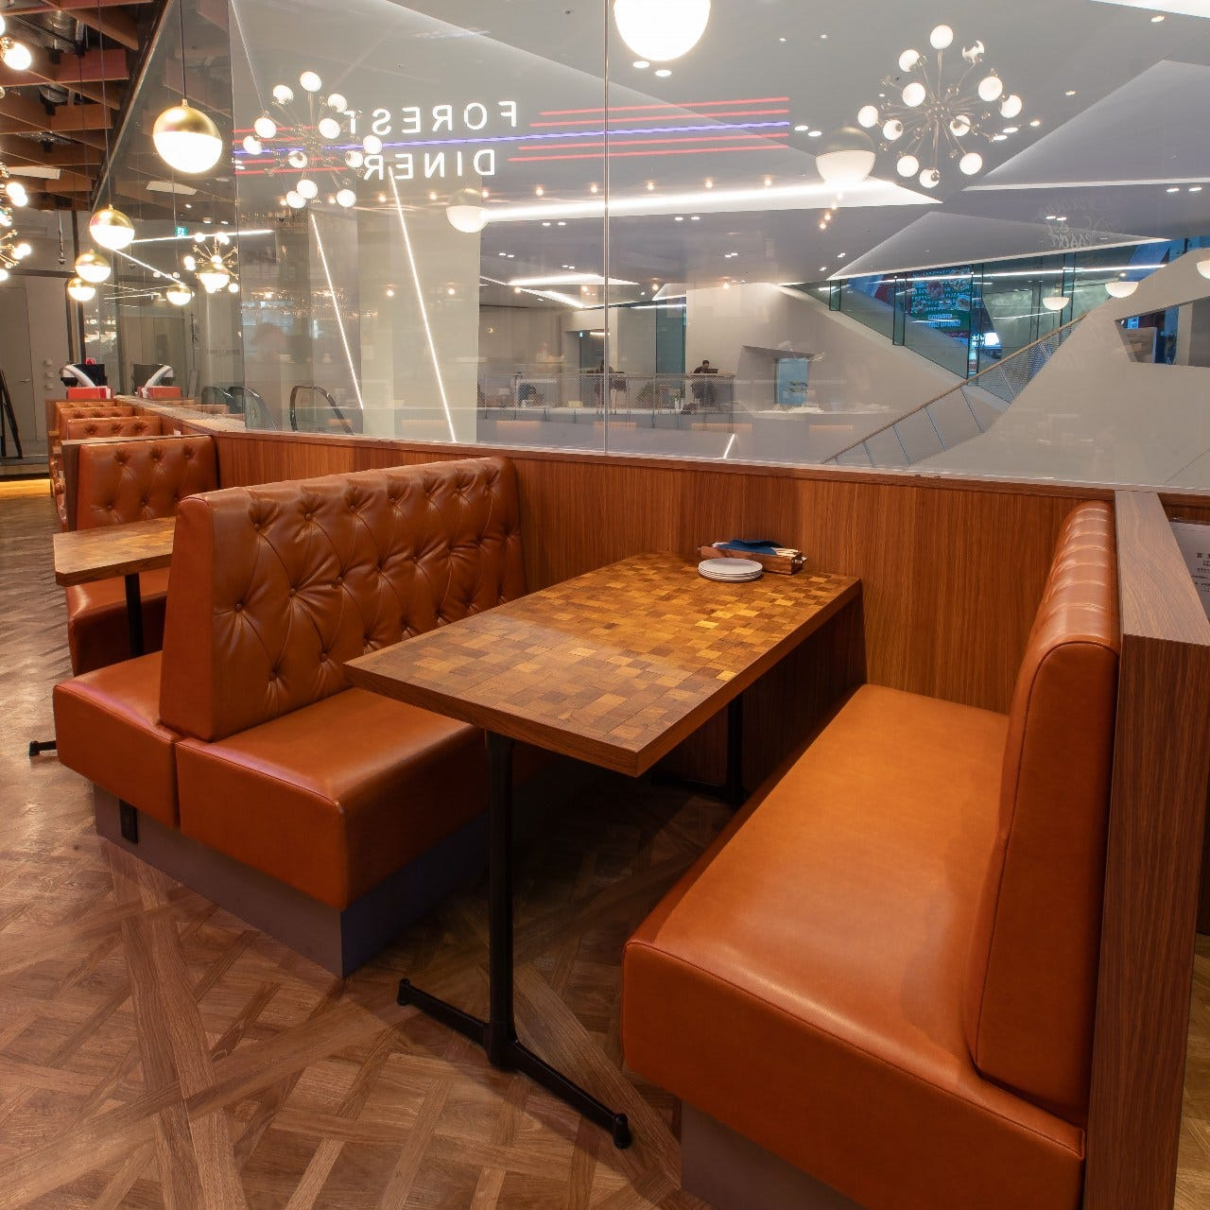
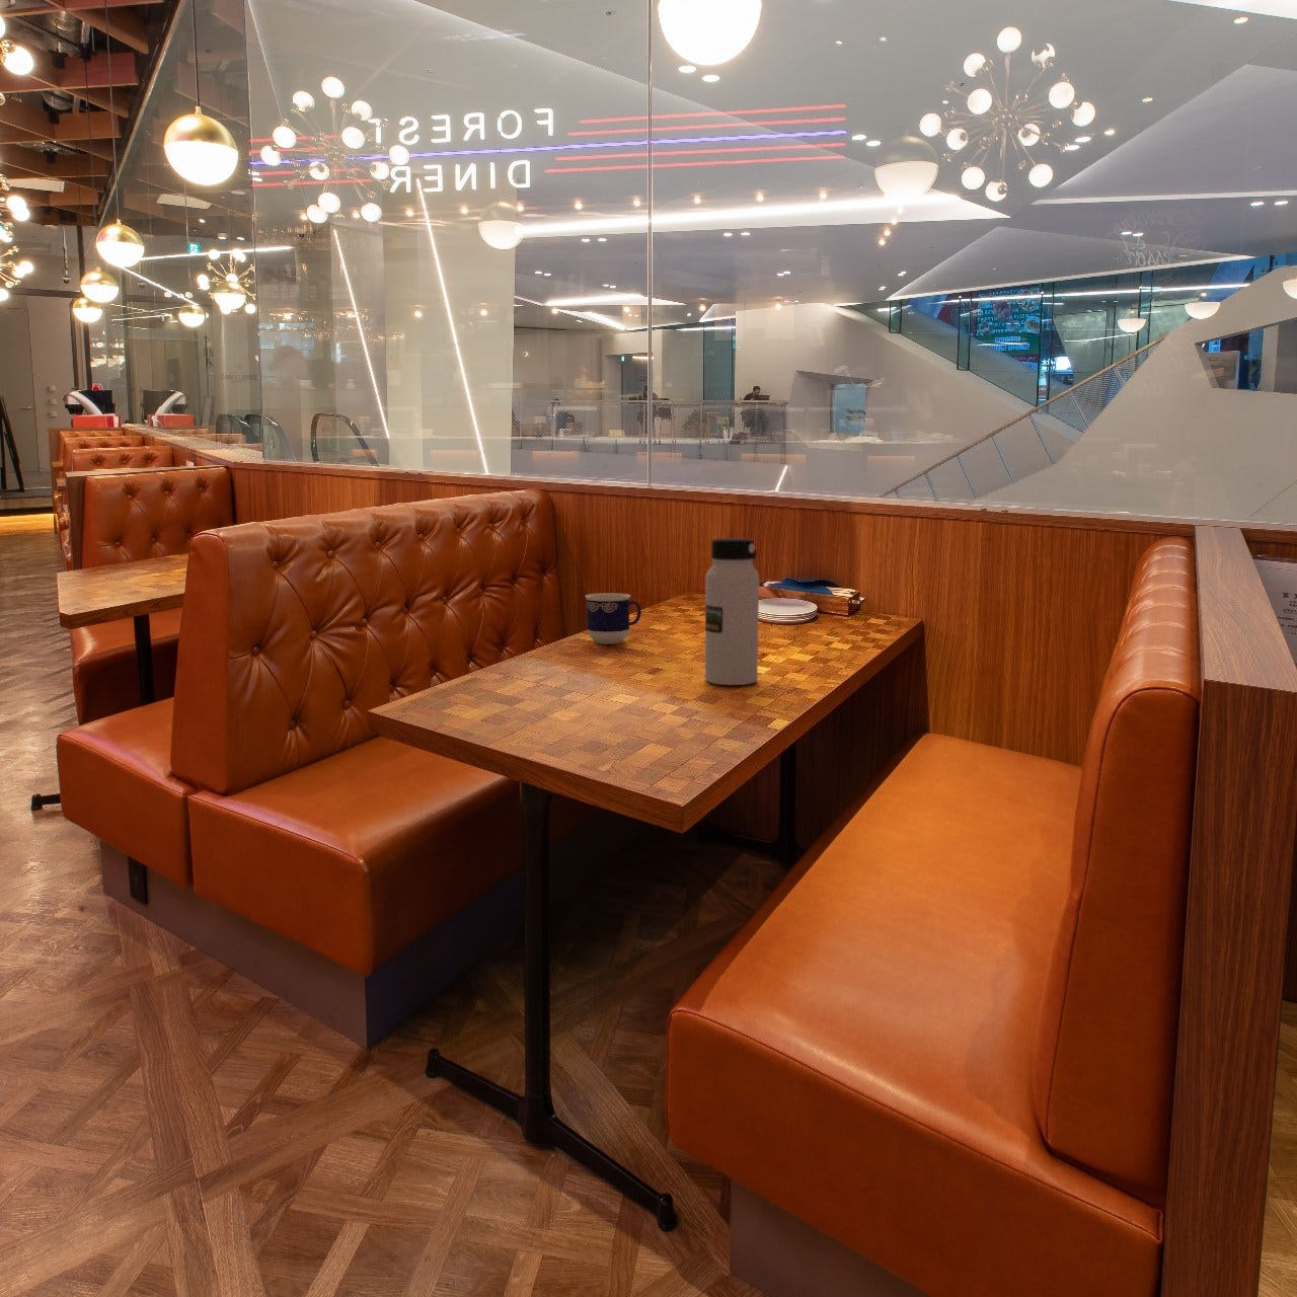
+ cup (614, 619)
+ water bottle (732, 610)
